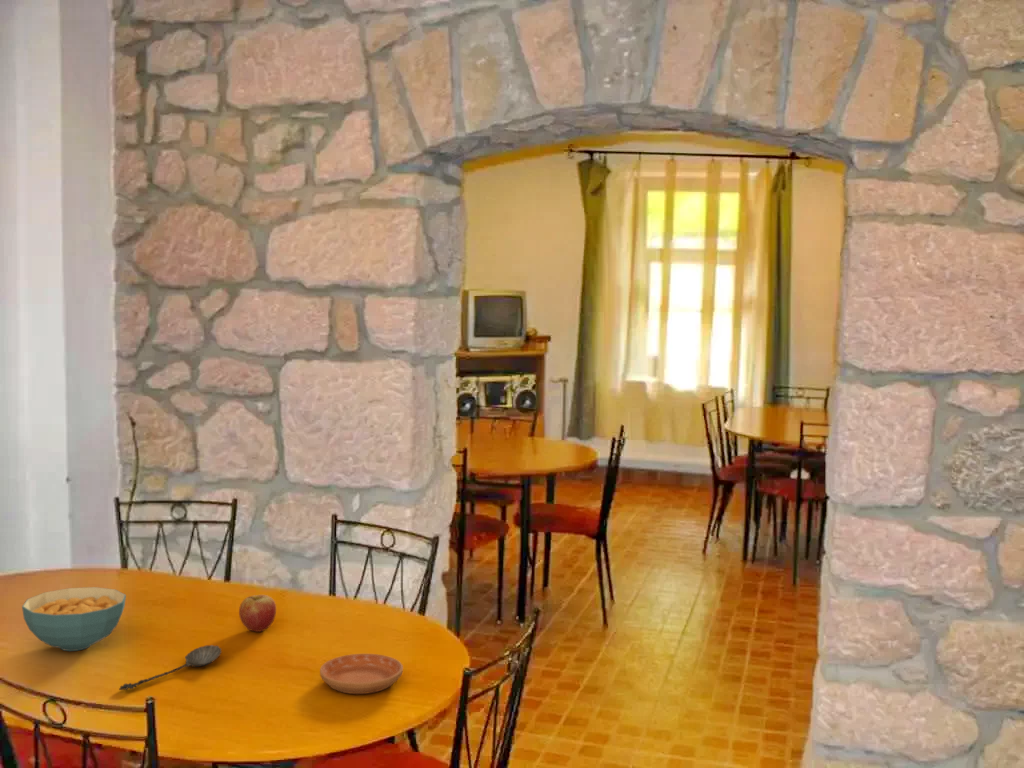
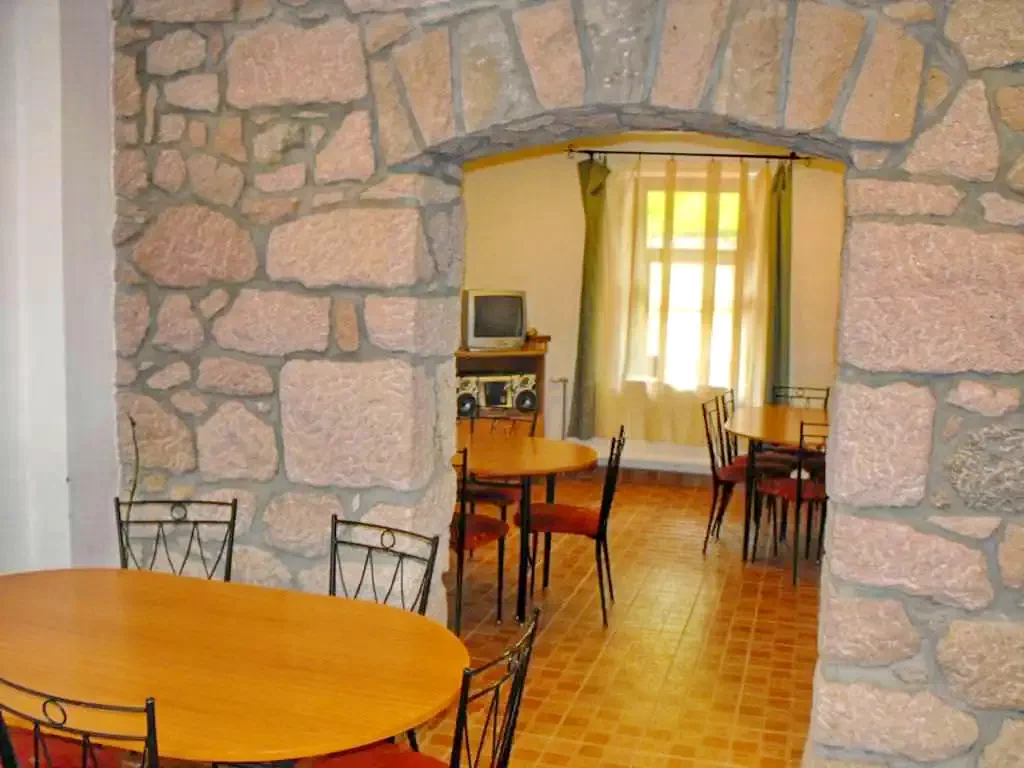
- saucer (361, 674)
- cereal bowl (75, 623)
- spoon (171, 670)
- fruit (257, 611)
